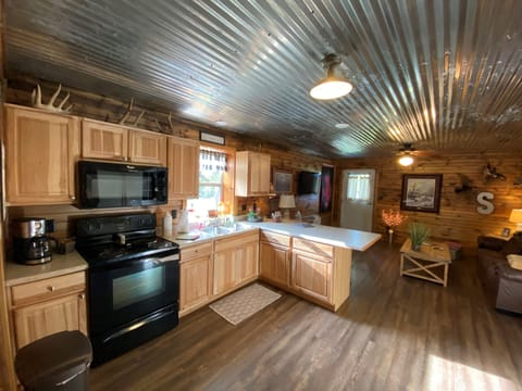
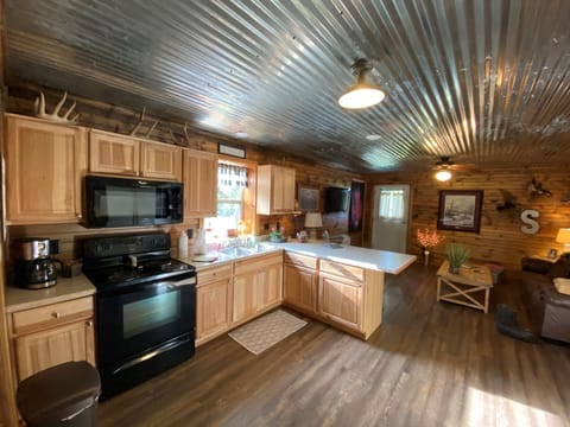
+ boots (515, 321)
